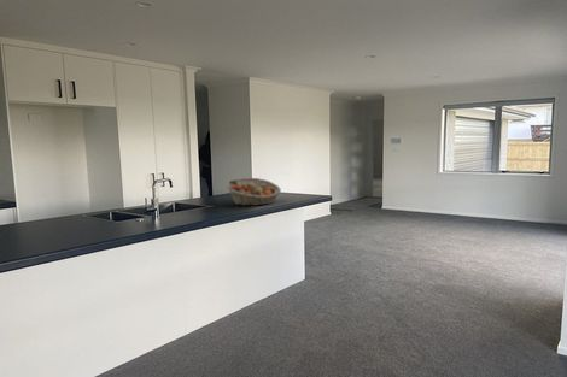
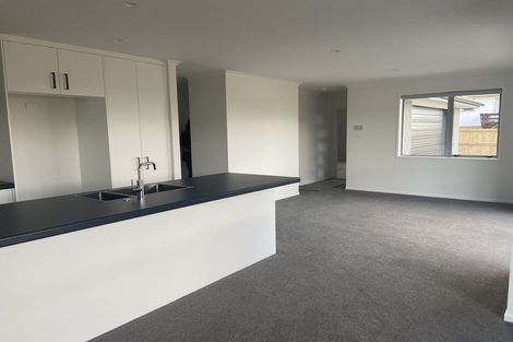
- fruit basket (253, 190)
